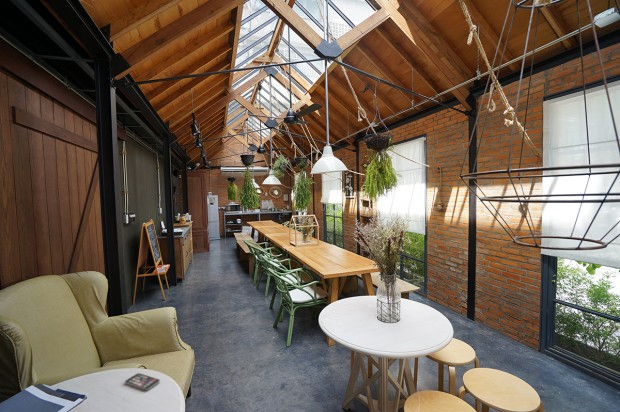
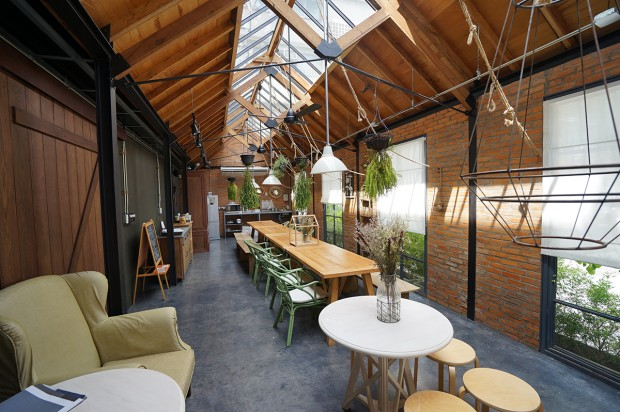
- smartphone (142, 381)
